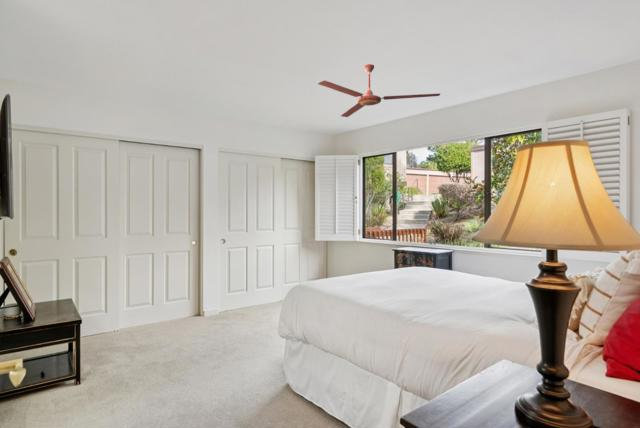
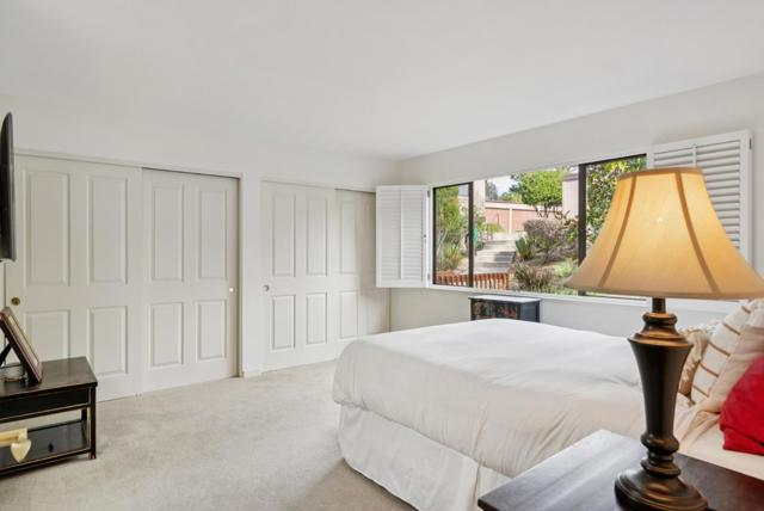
- ceiling fan (384, 96)
